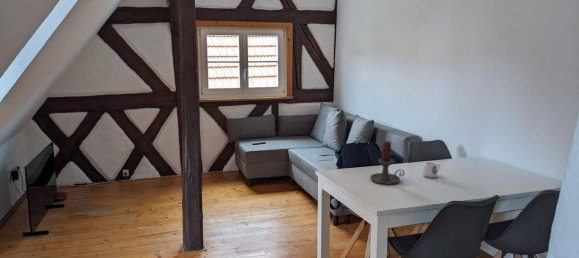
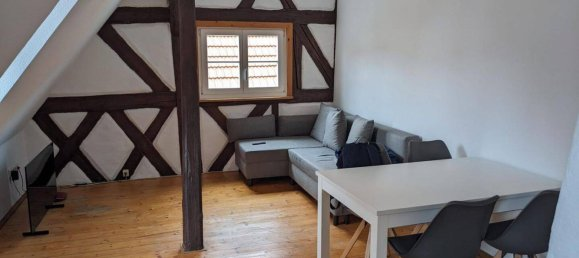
- mug (431, 169)
- candle holder (389, 160)
